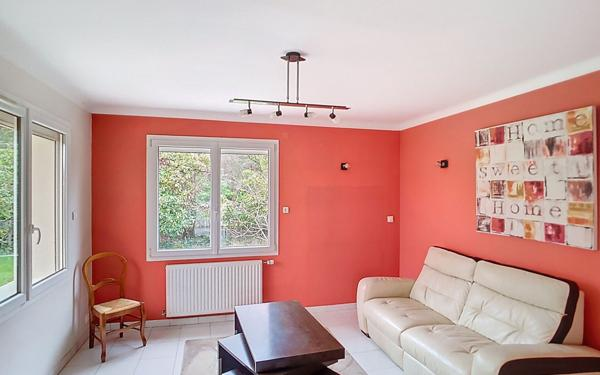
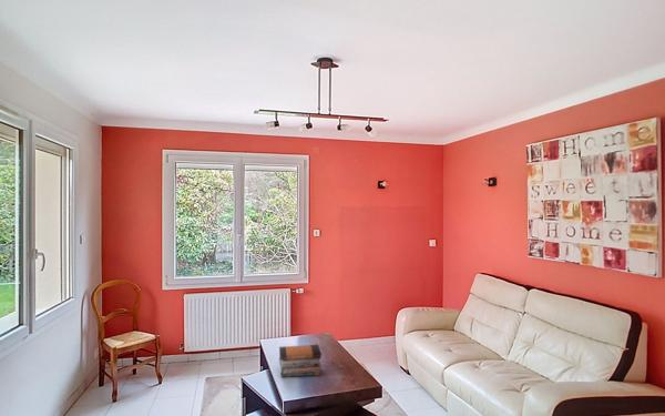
+ book stack (299, 361)
